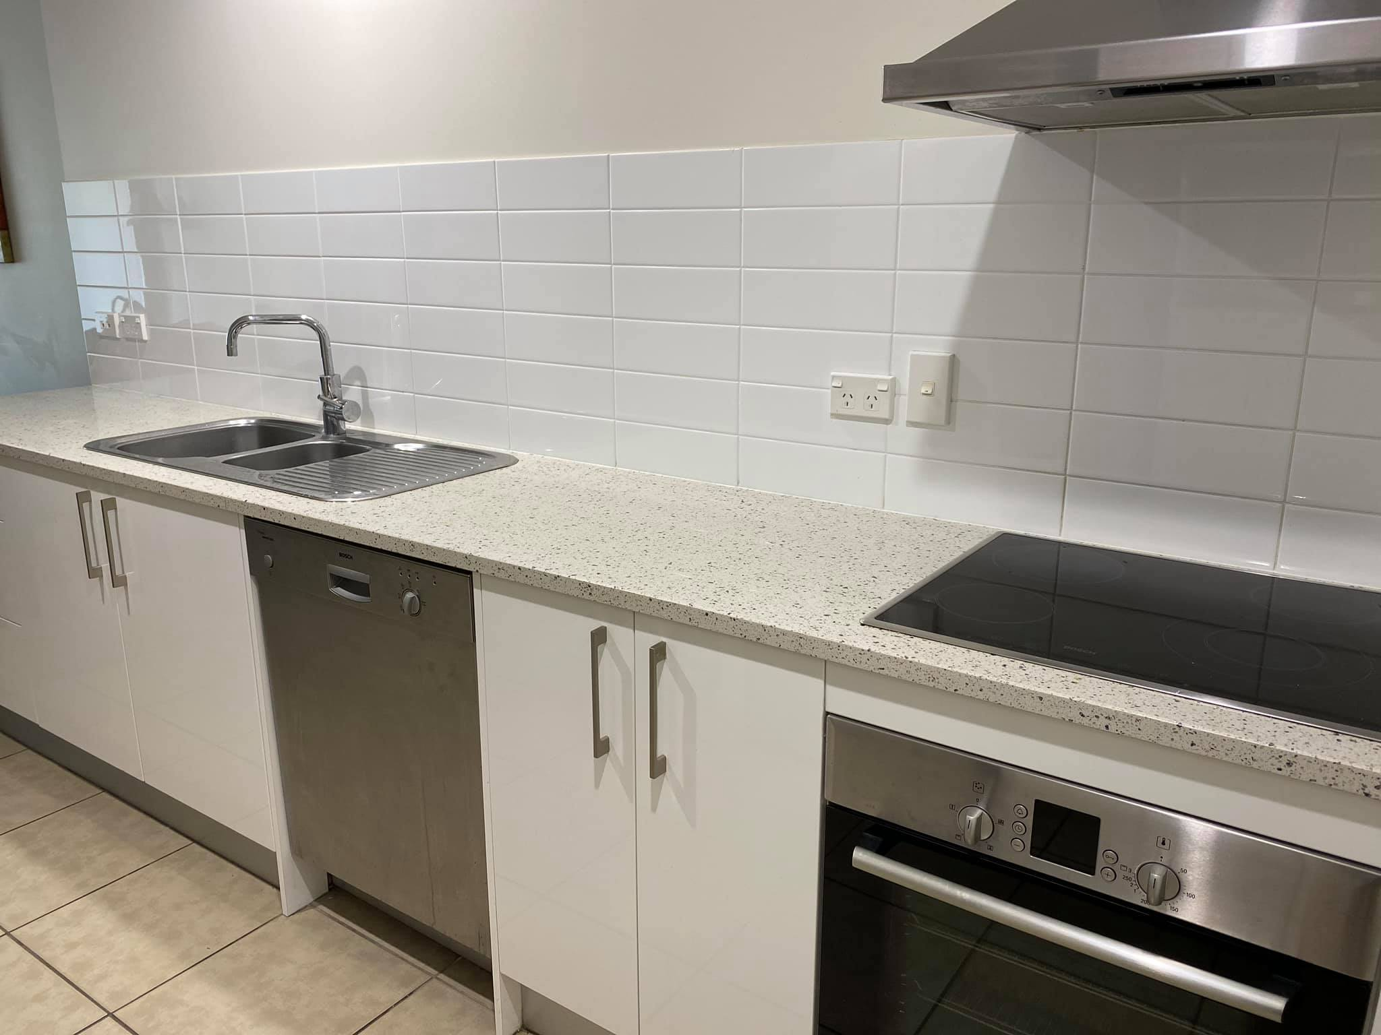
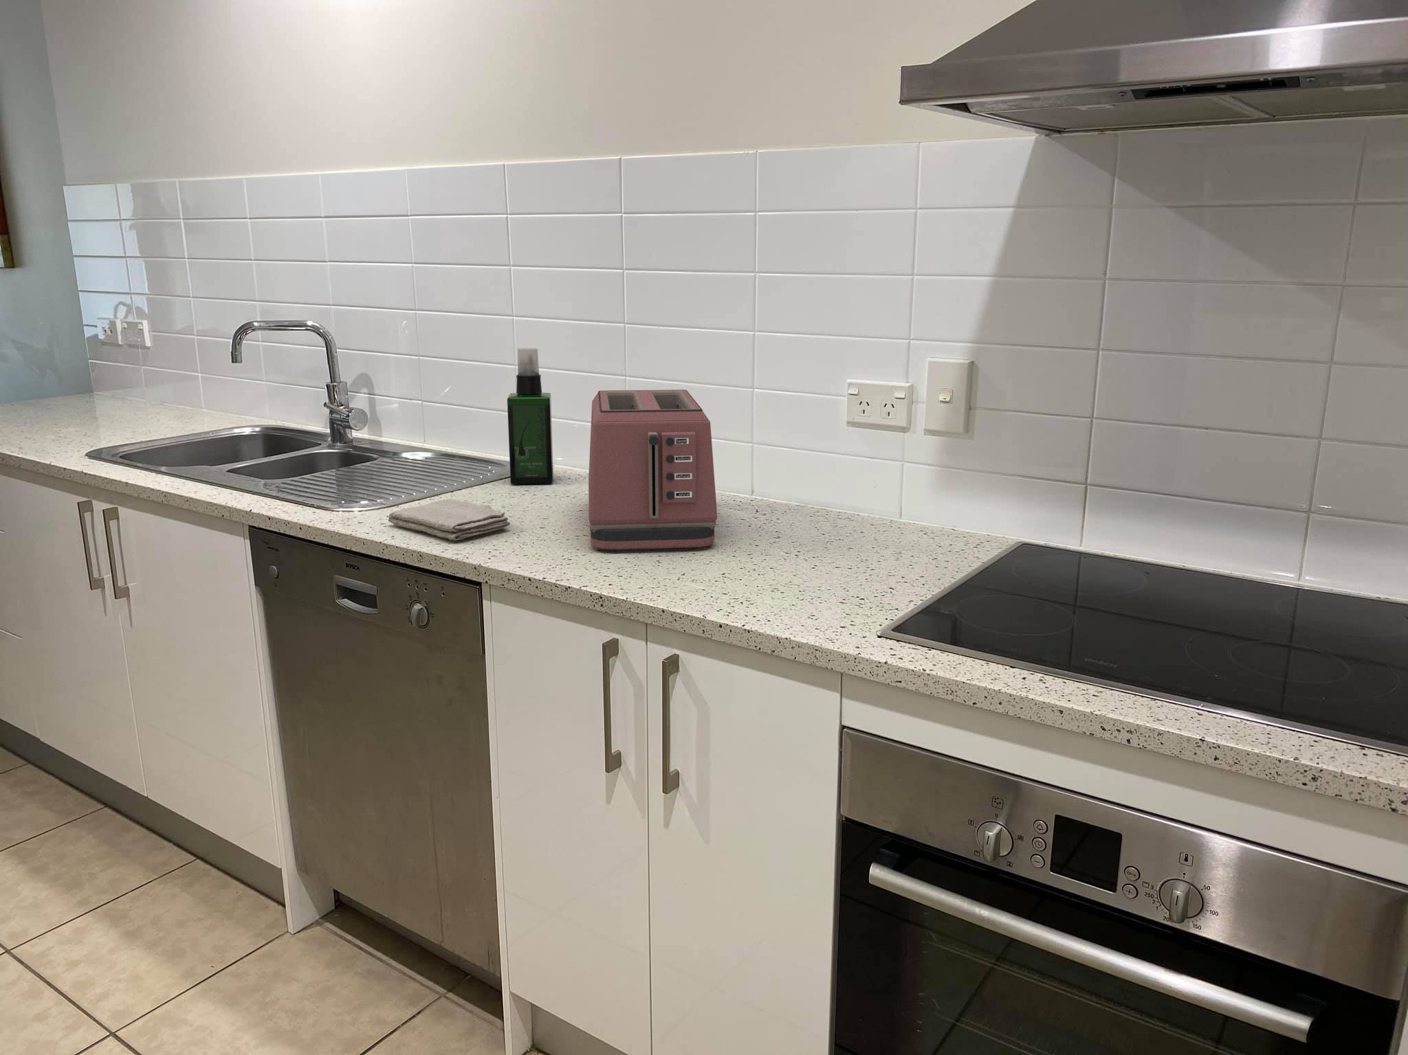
+ spray bottle (529, 414)
+ washcloth (449, 518)
+ toaster (647, 463)
